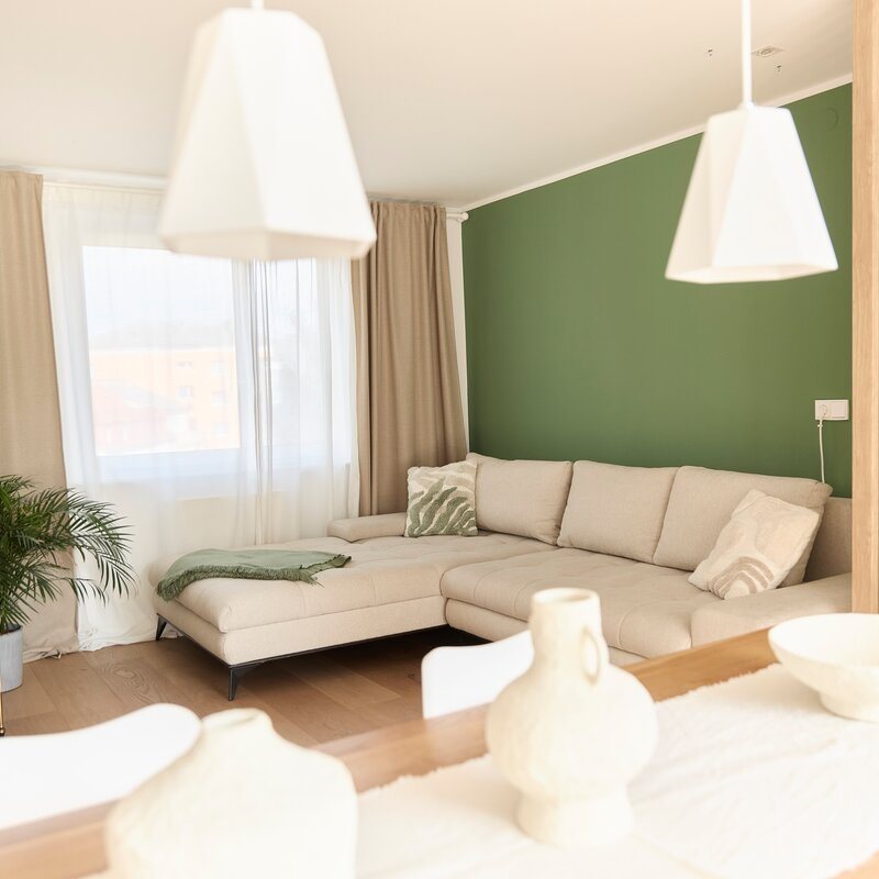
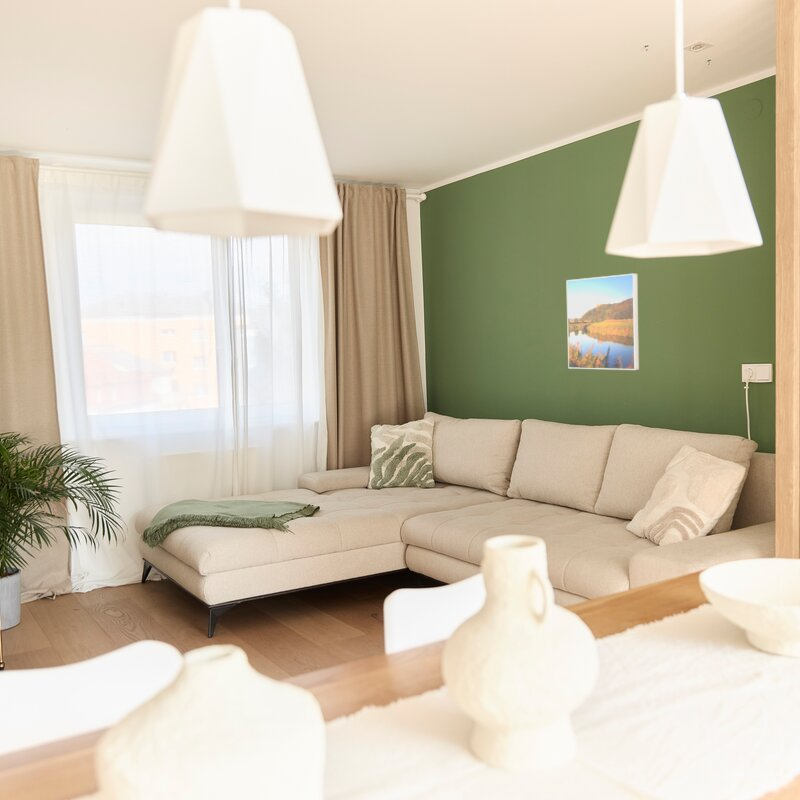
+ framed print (601, 323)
